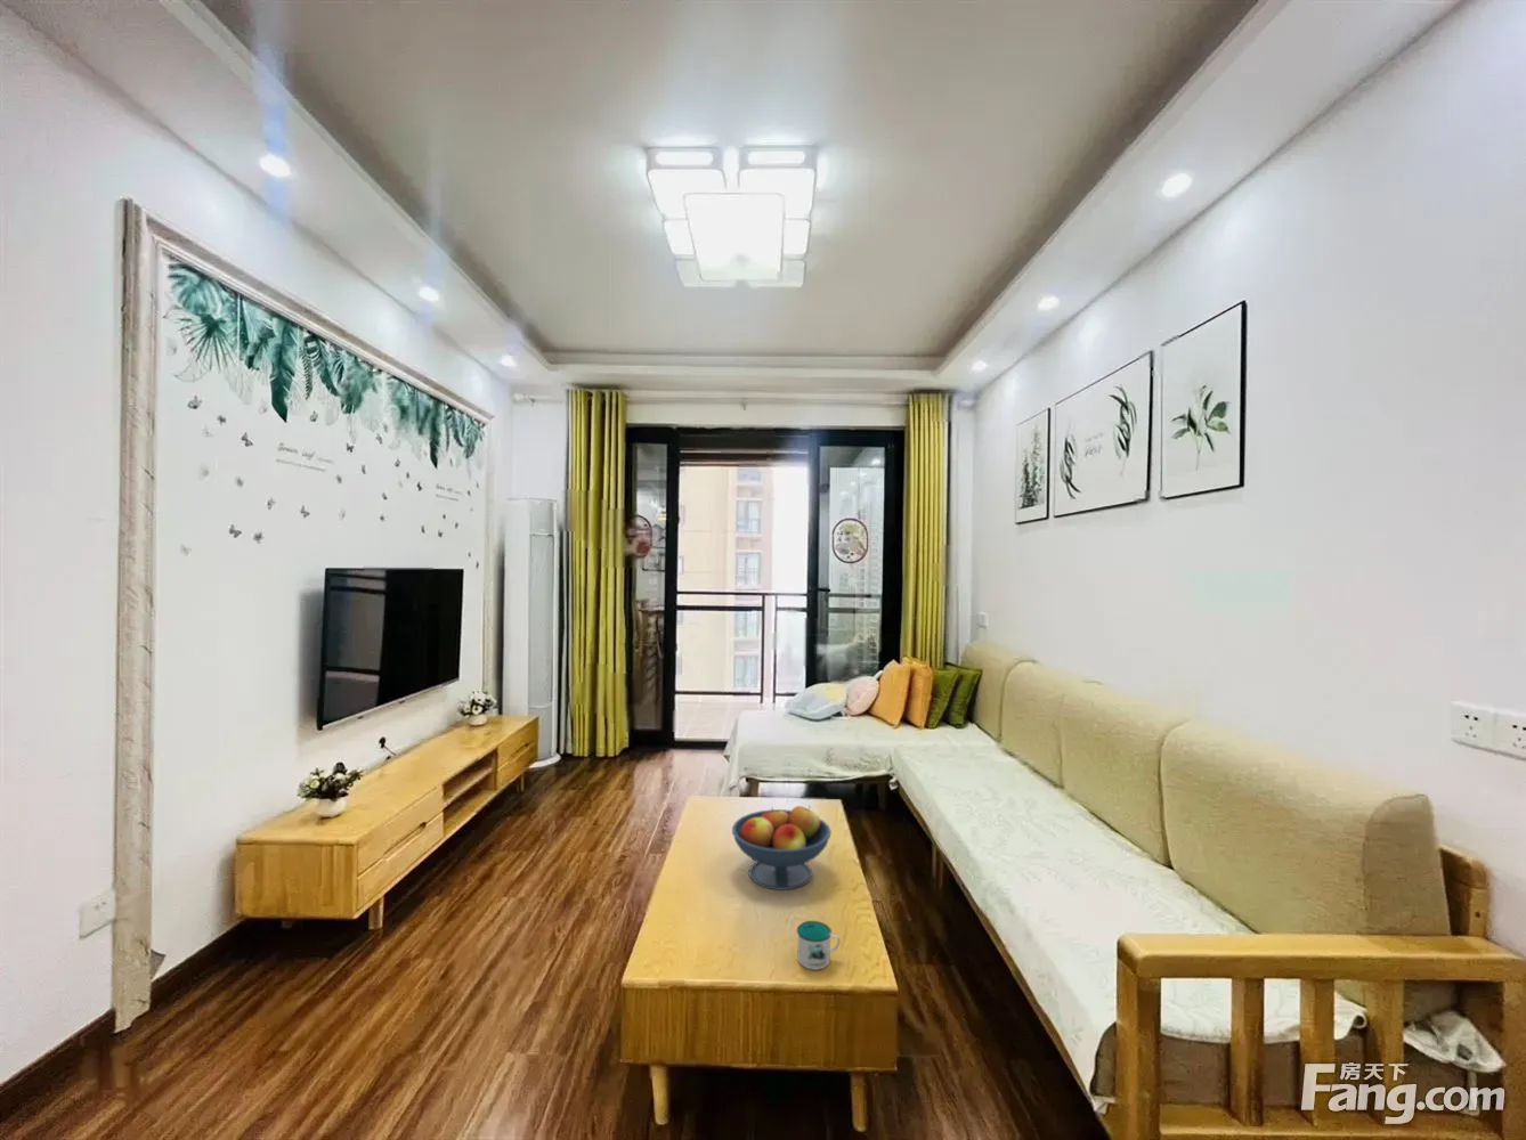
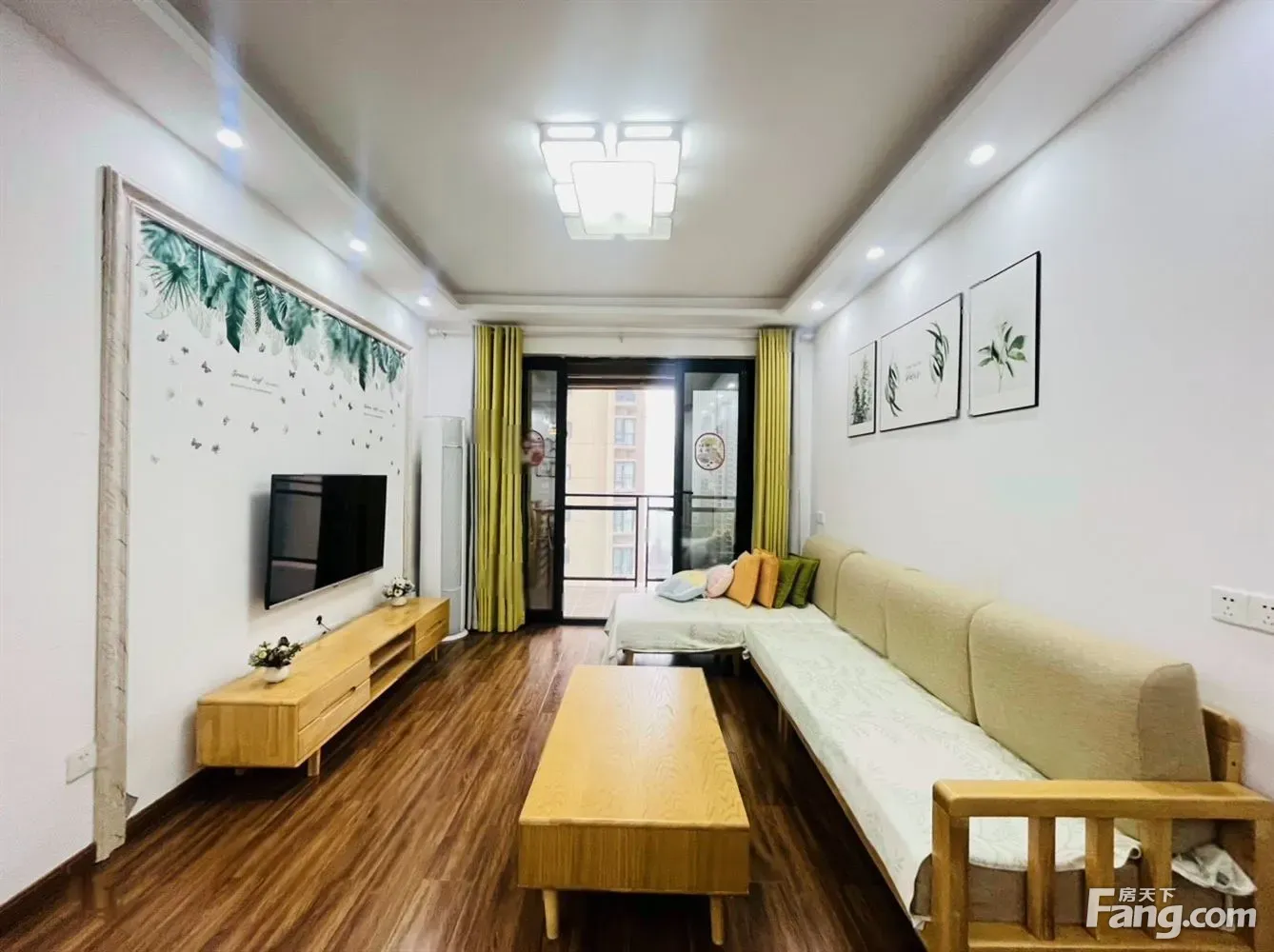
- mug (818, 944)
- fruit bowl (780, 843)
